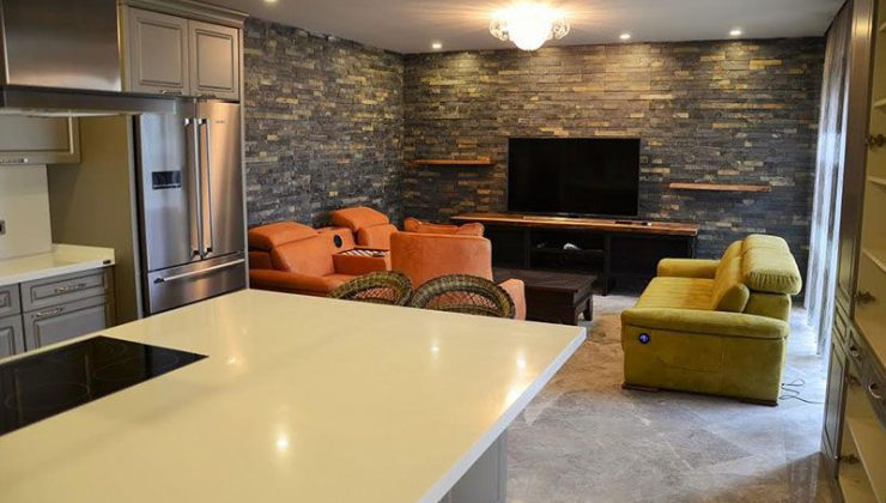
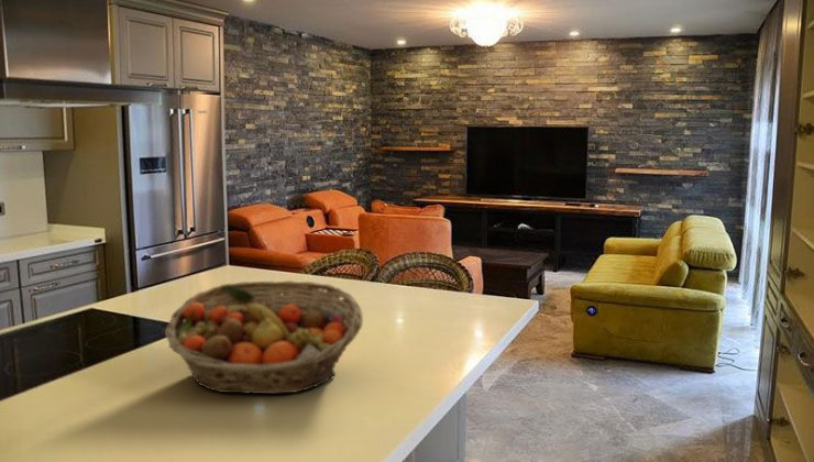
+ fruit basket (265, 333)
